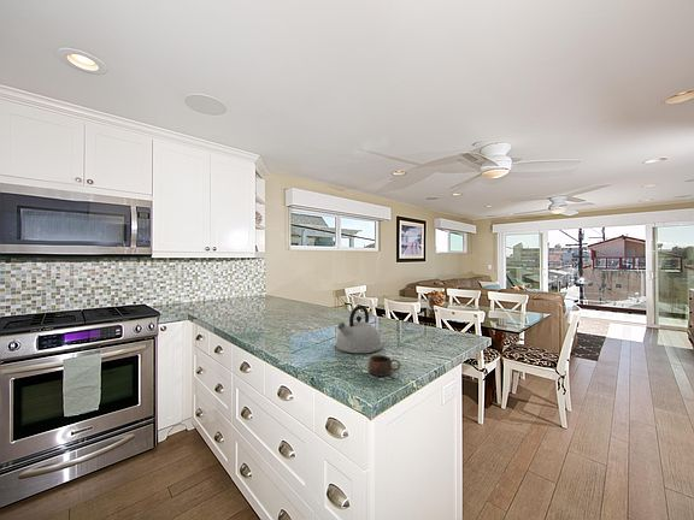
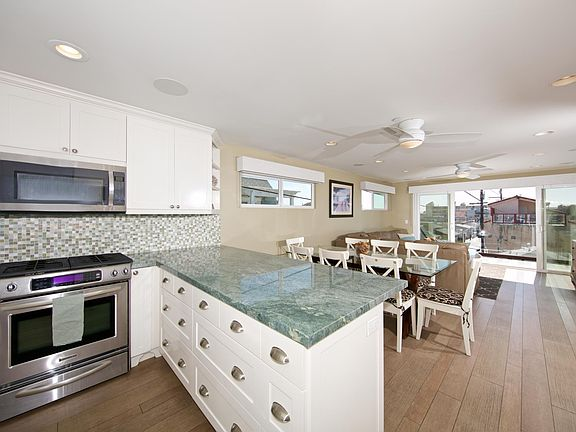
- kettle (357, 325)
- cup (383, 365)
